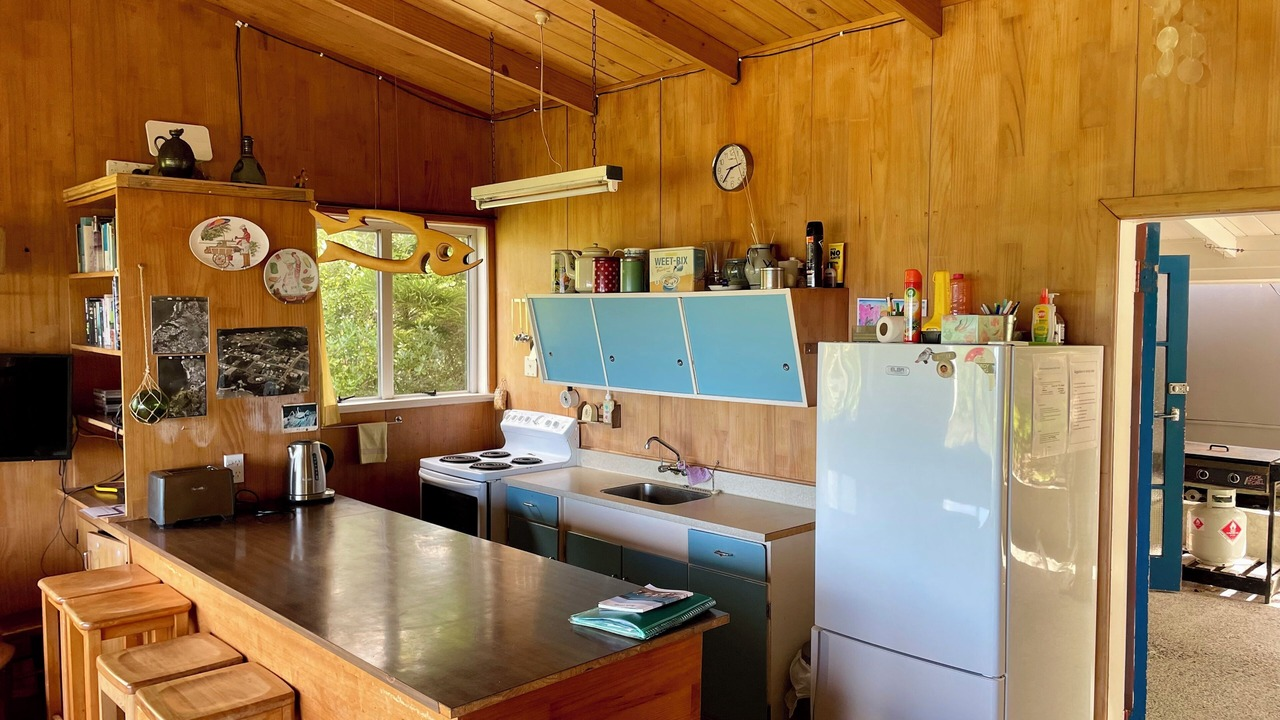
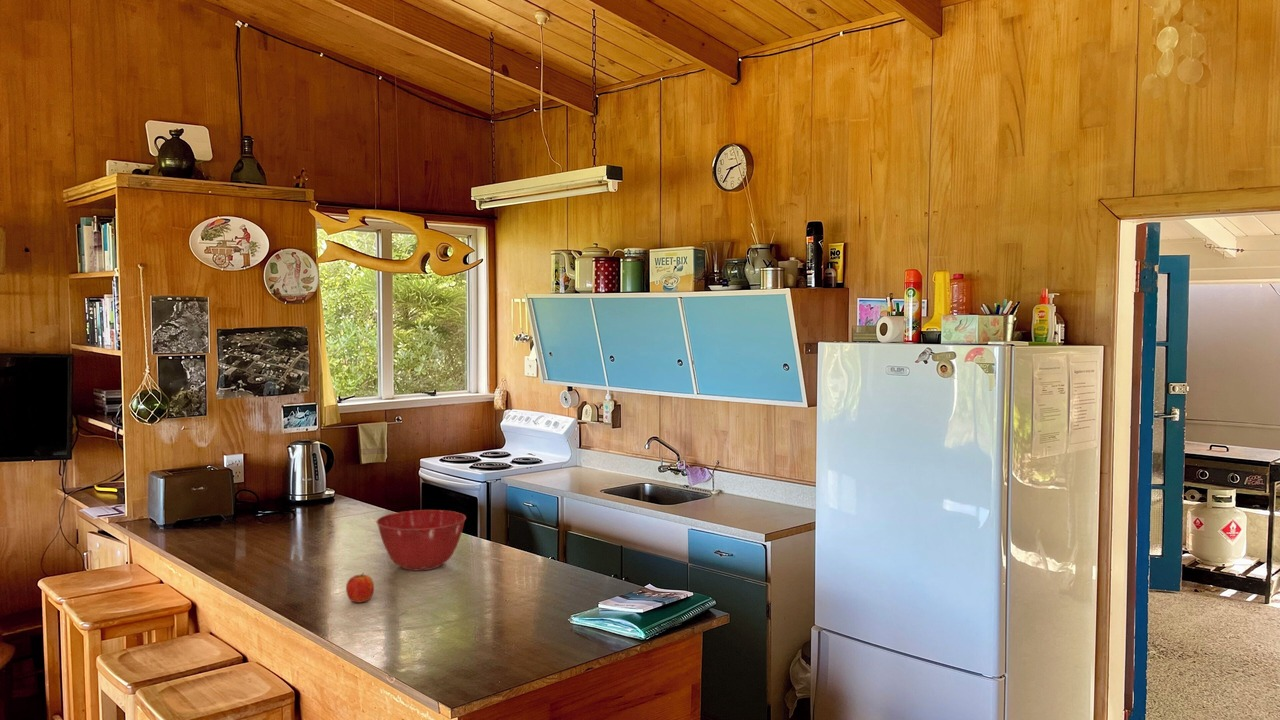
+ mixing bowl (422, 541)
+ fruit (360, 586)
